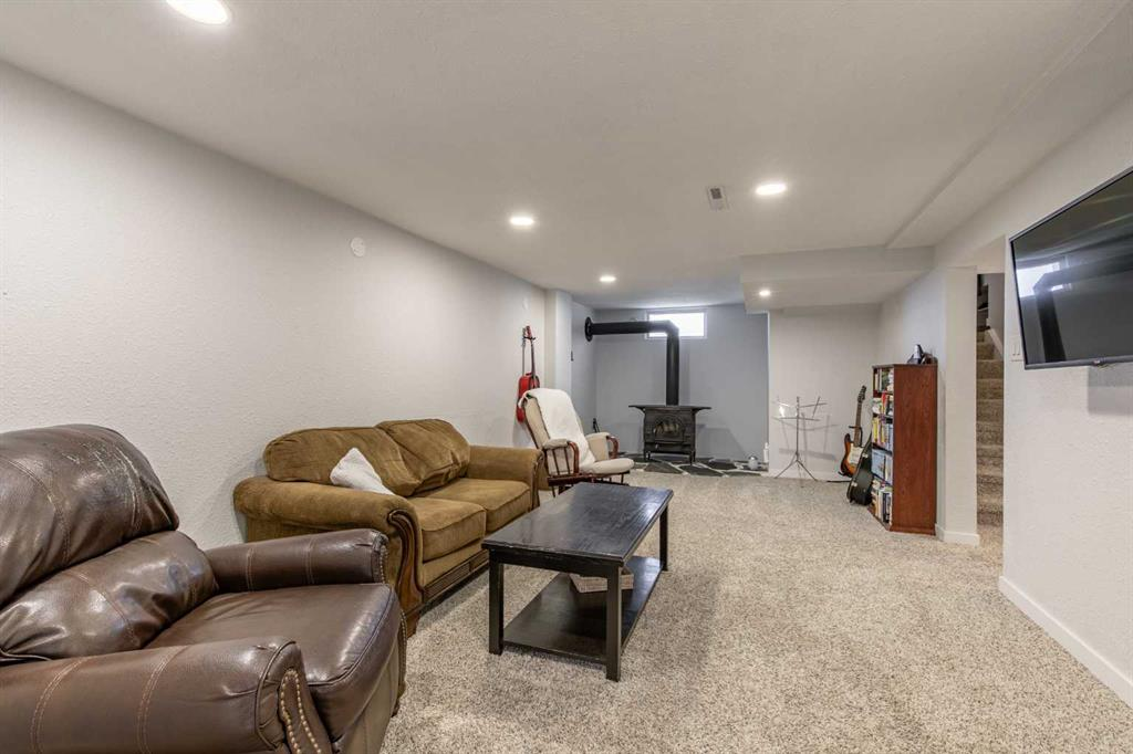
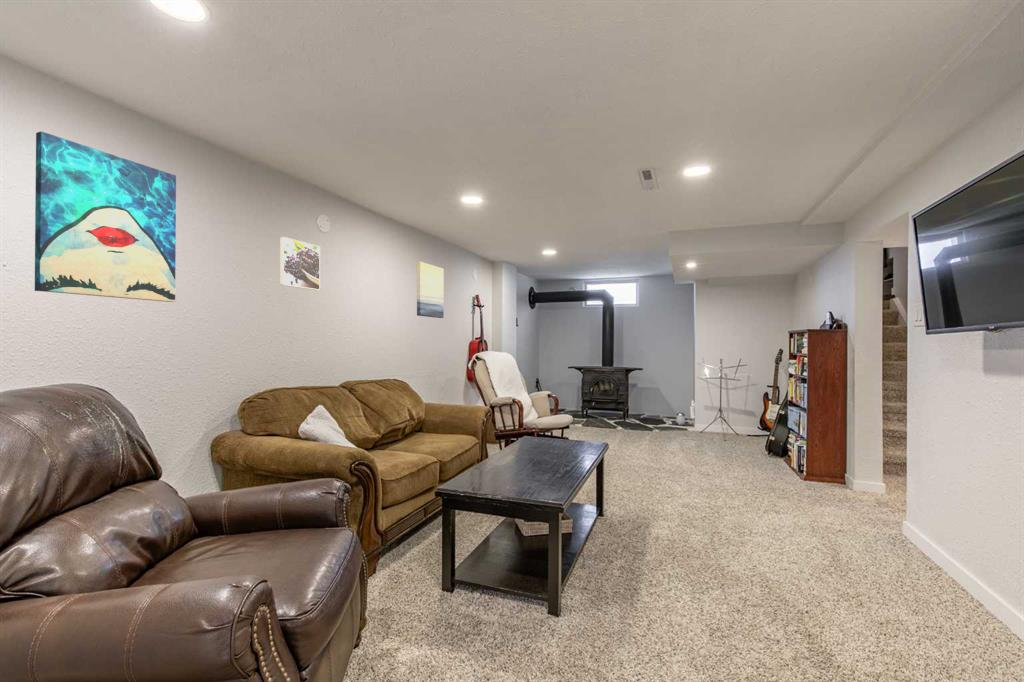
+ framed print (300, 264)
+ wall art (430, 291)
+ wall art (113, 226)
